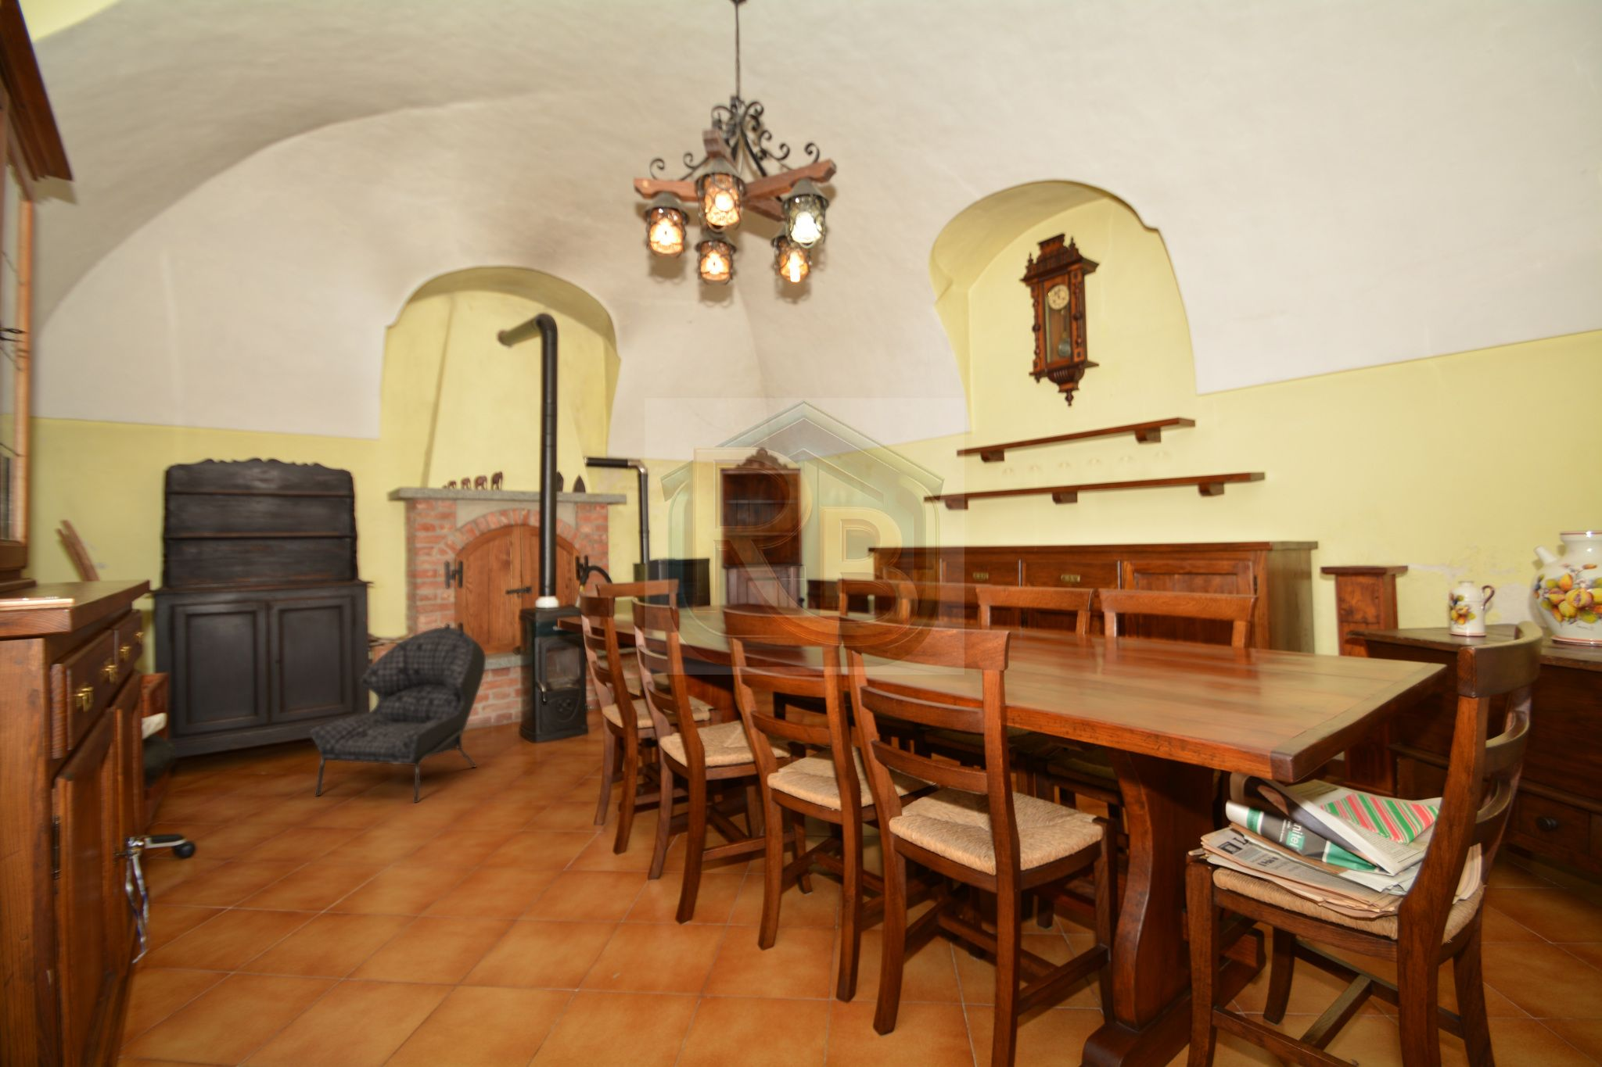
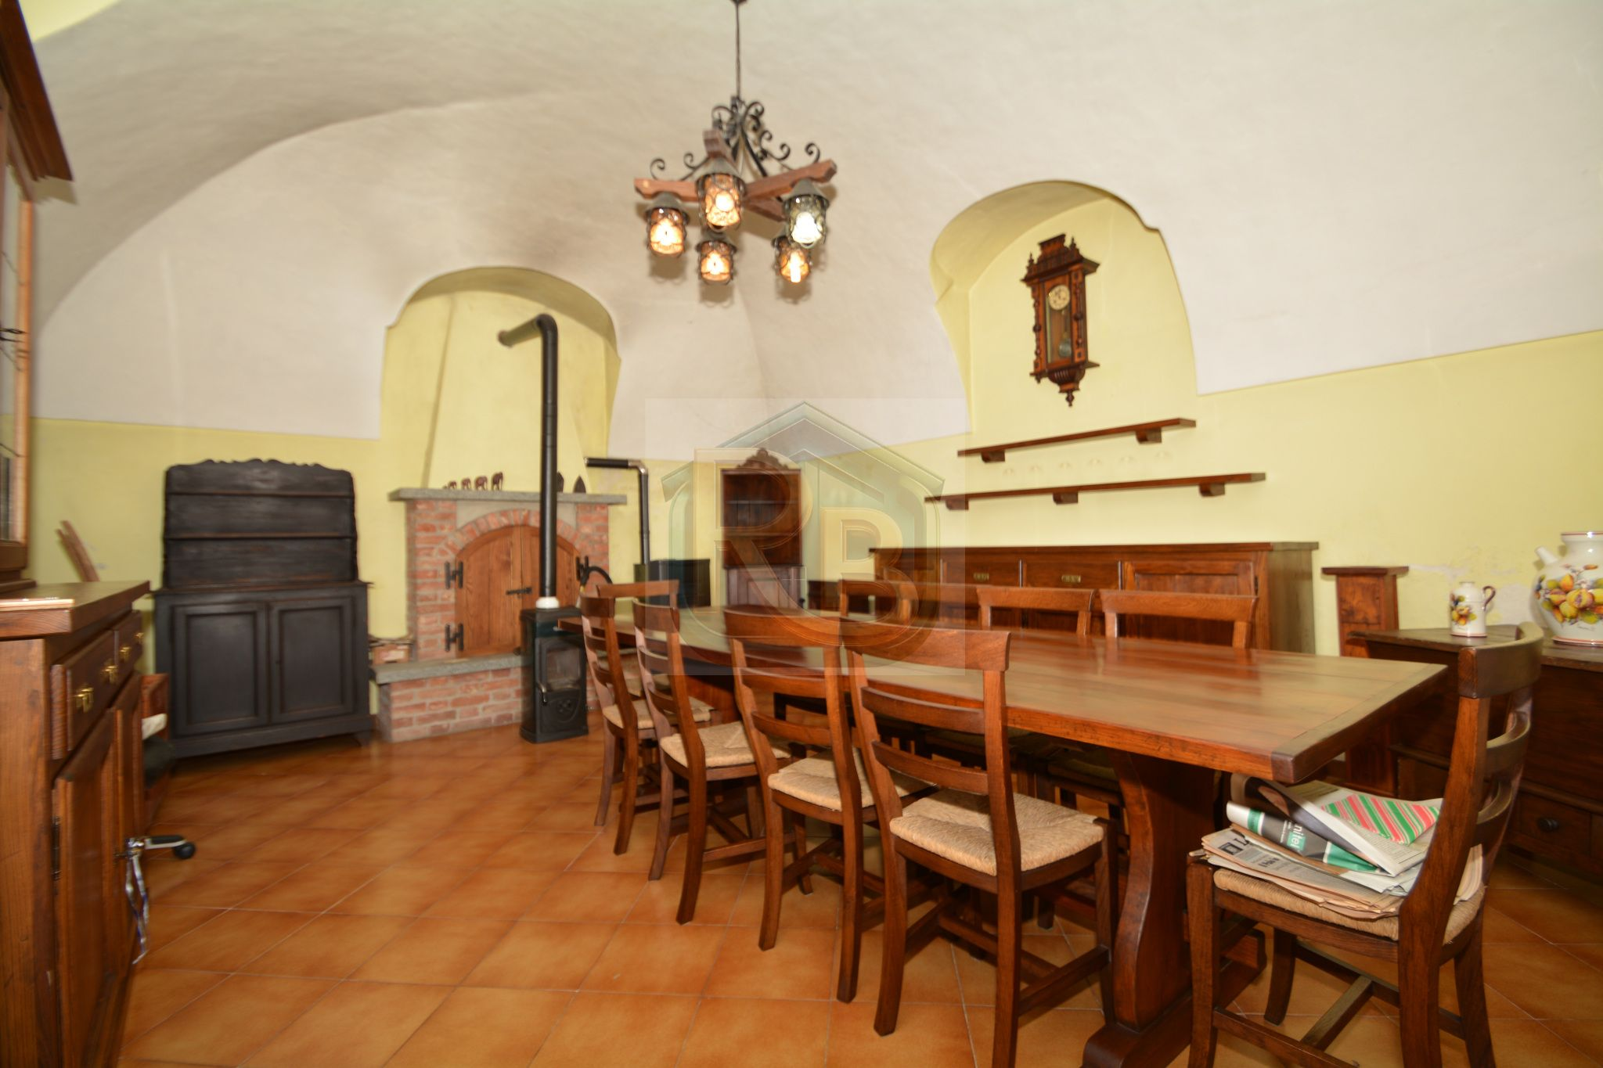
- armchair (404, 707)
